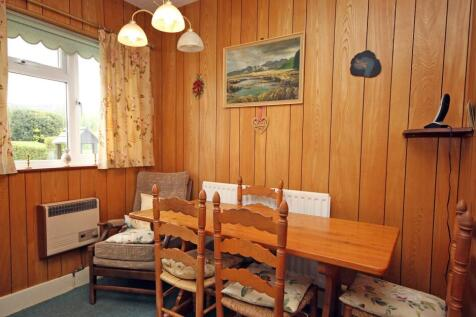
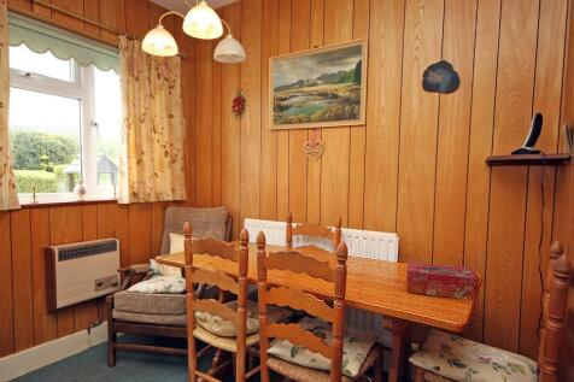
+ tissue box (439, 280)
